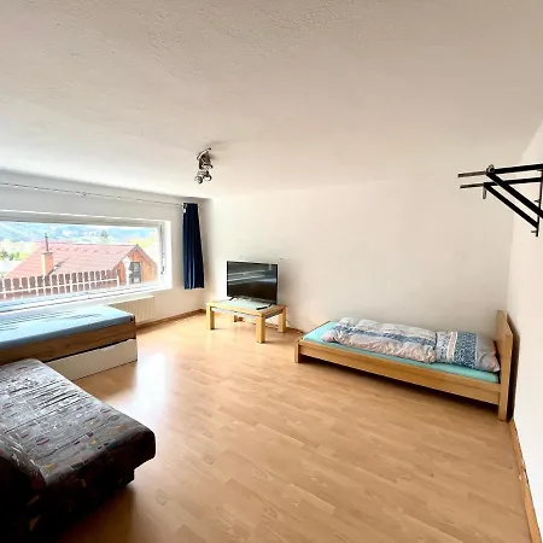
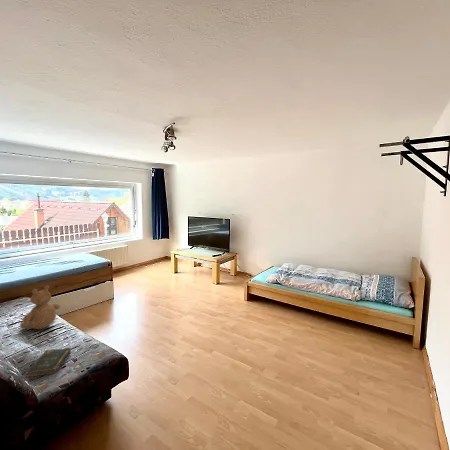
+ teddy bear (38, 306)
+ bible (50, 360)
